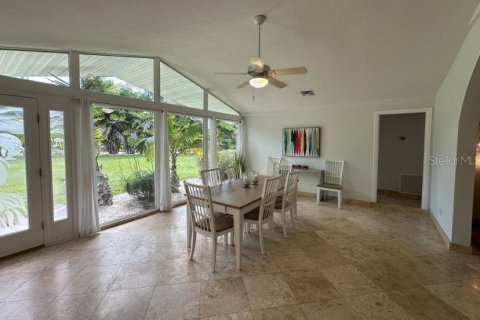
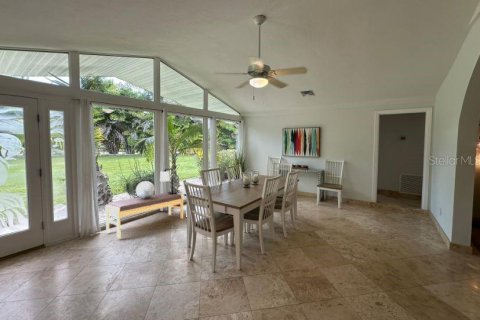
+ bench (148, 210)
+ lamp (168, 180)
+ decorative globe (145, 189)
